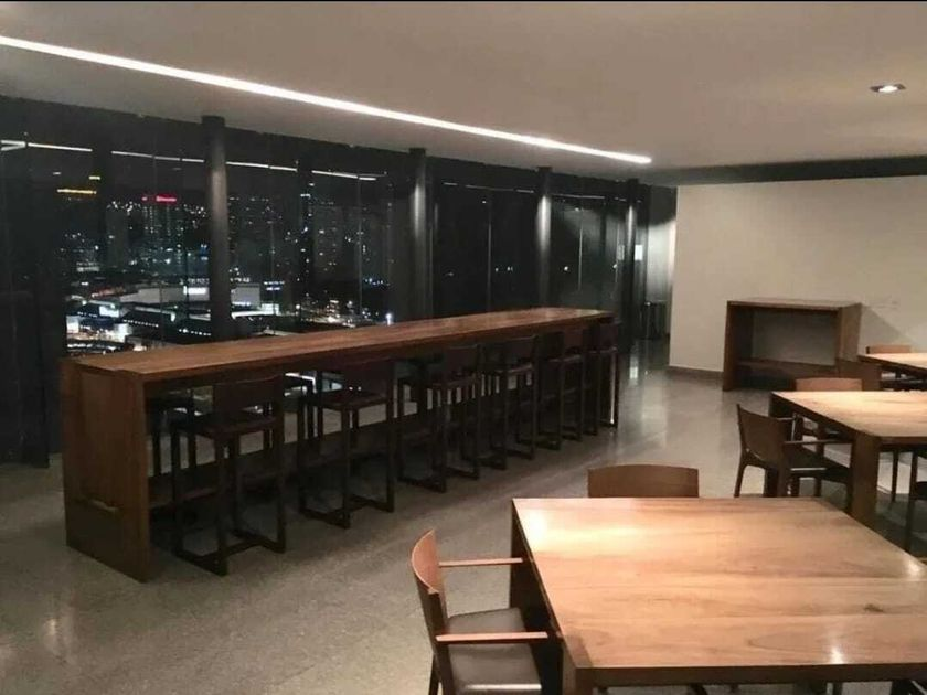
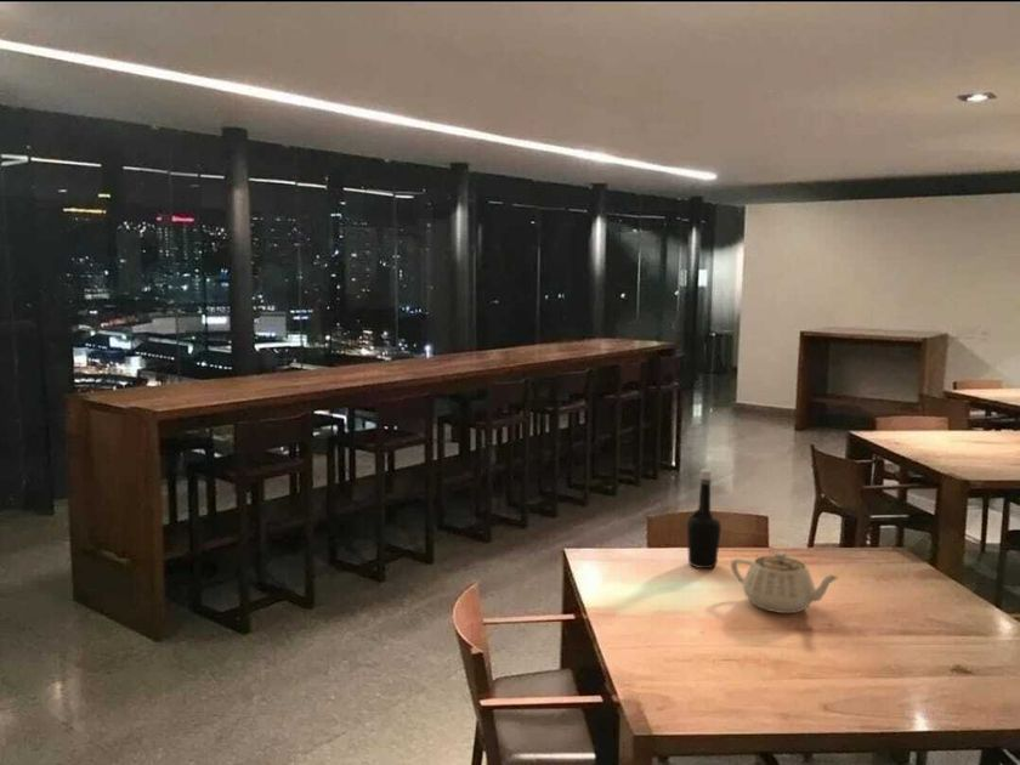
+ bottle (703, 517)
+ teapot (782, 579)
